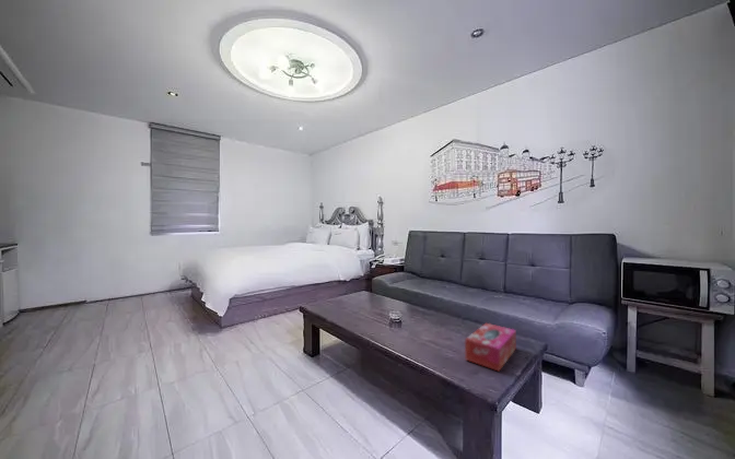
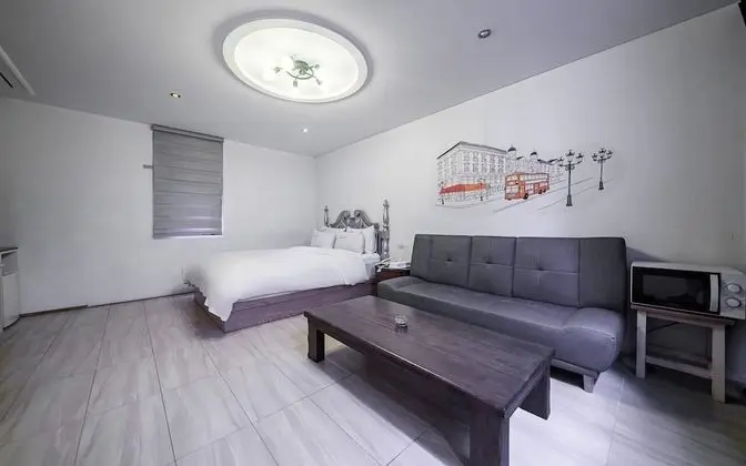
- tissue box (491, 344)
